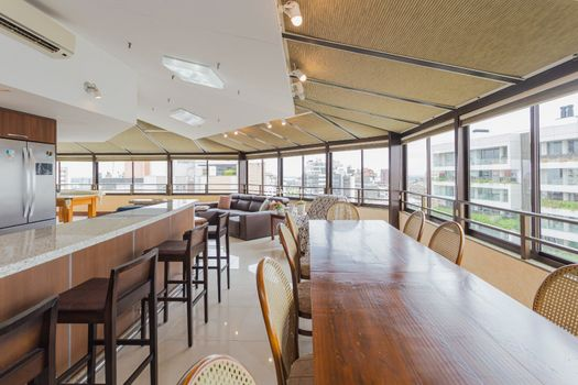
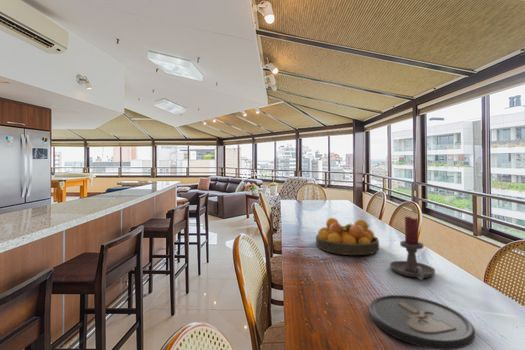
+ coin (417, 317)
+ candle holder (413, 245)
+ fruit bowl (346, 233)
